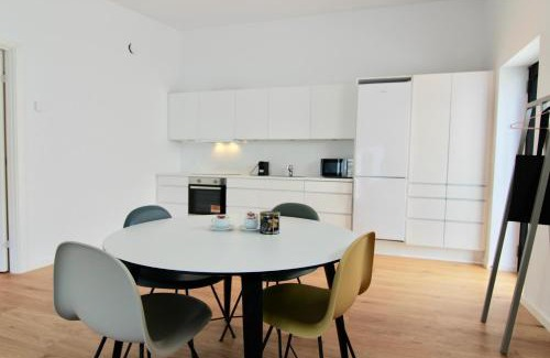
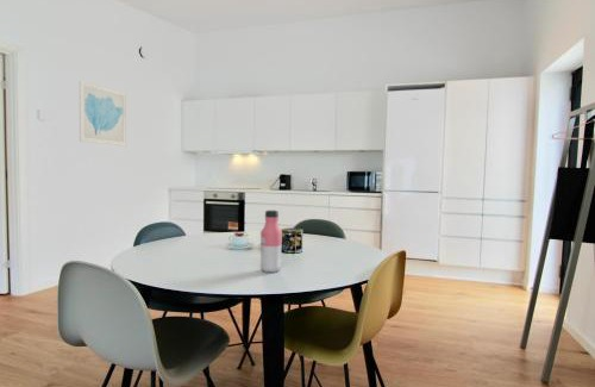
+ wall art (104, 116)
+ water bottle (270, 241)
